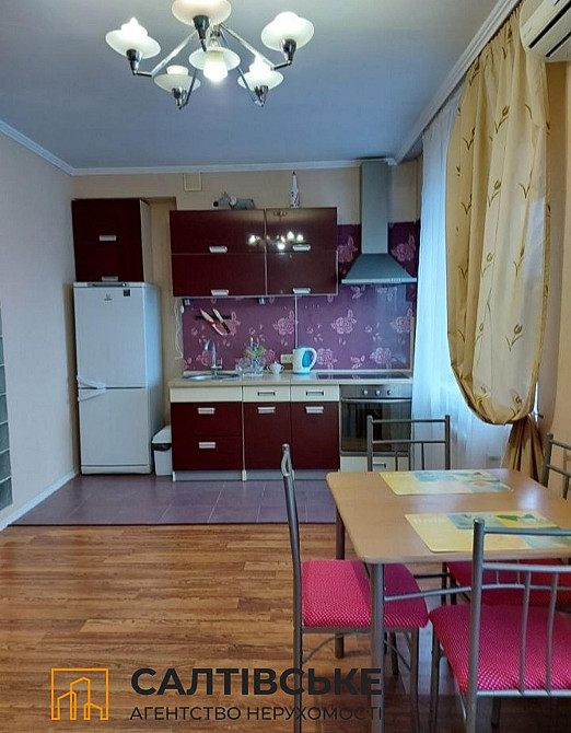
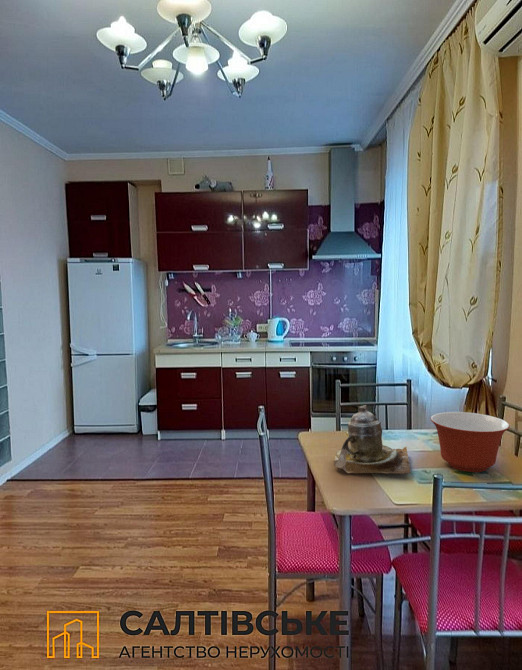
+ teapot (371, 434)
+ mixing bowl (468, 443)
